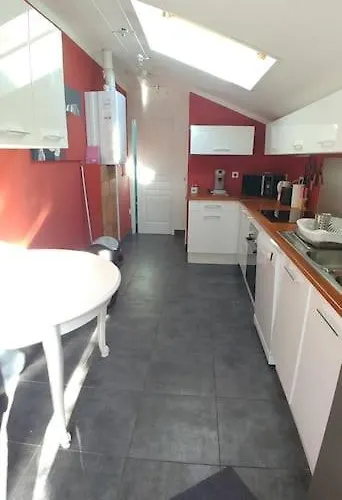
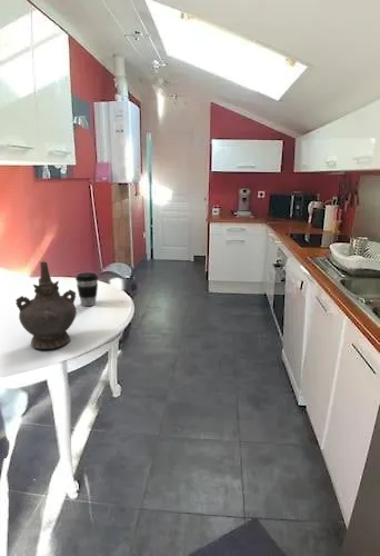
+ coffee cup (87, 289)
+ ceremonial vessel (47, 301)
